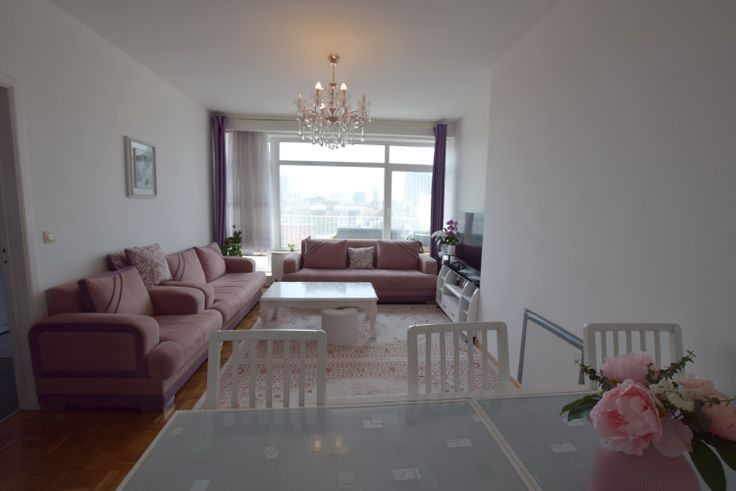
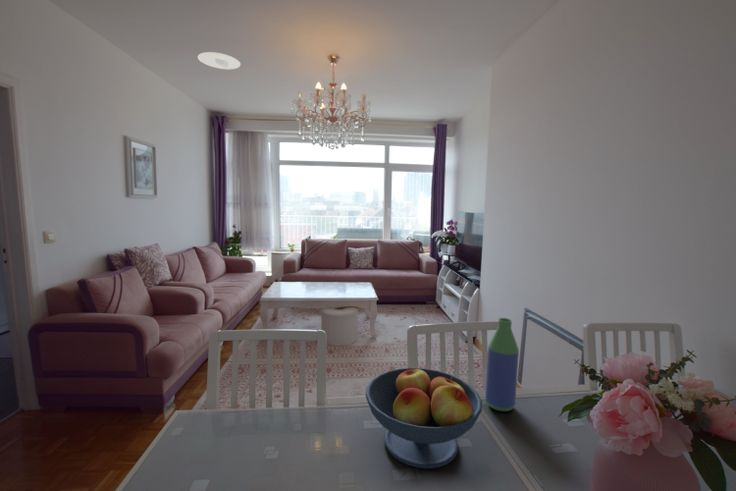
+ recessed light (219, 59)
+ fruit bowl (421, 409)
+ bottle (502, 363)
